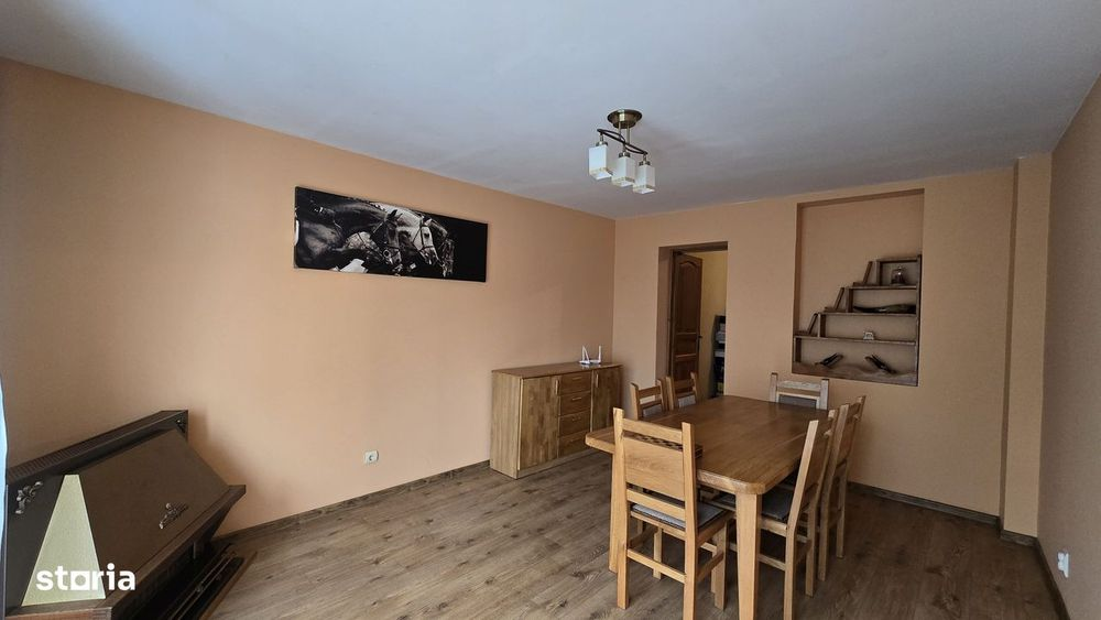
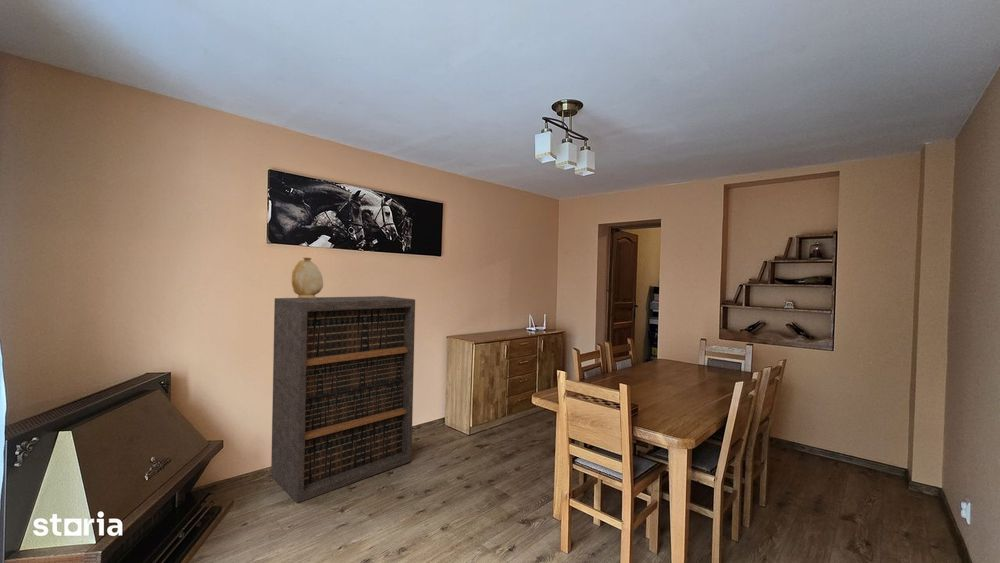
+ vase (307, 277)
+ bookshelf (346, 384)
